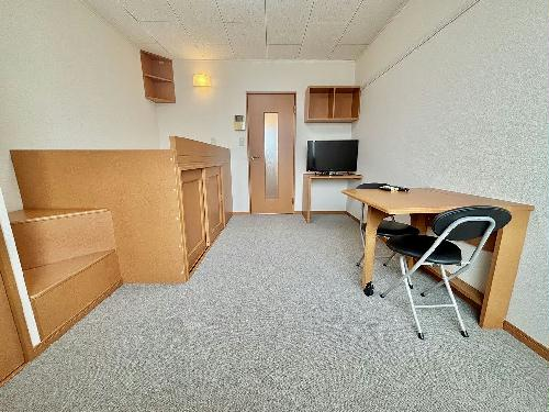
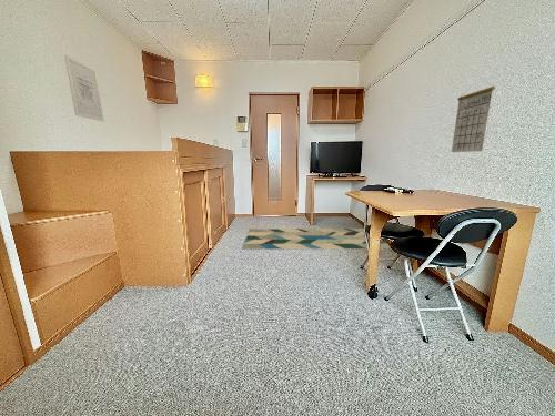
+ calendar (471, 115)
+ rug (337, 237)
+ wall art (85, 91)
